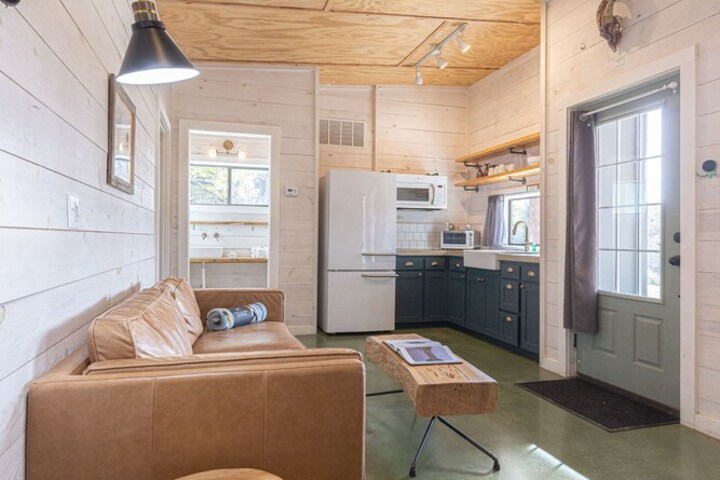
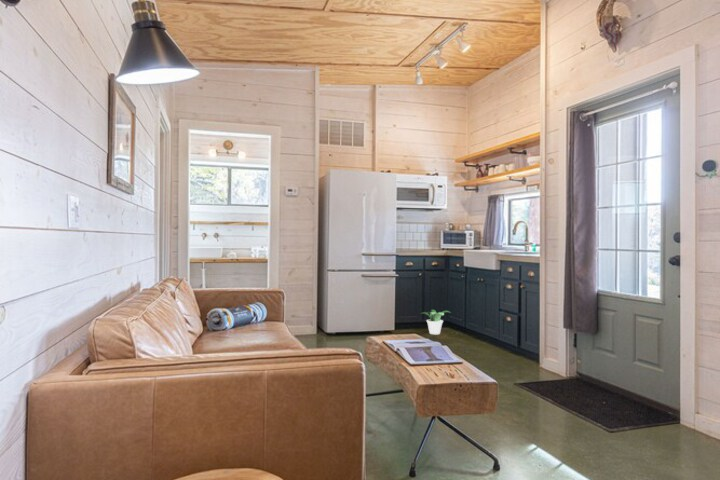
+ potted plant (436, 322)
